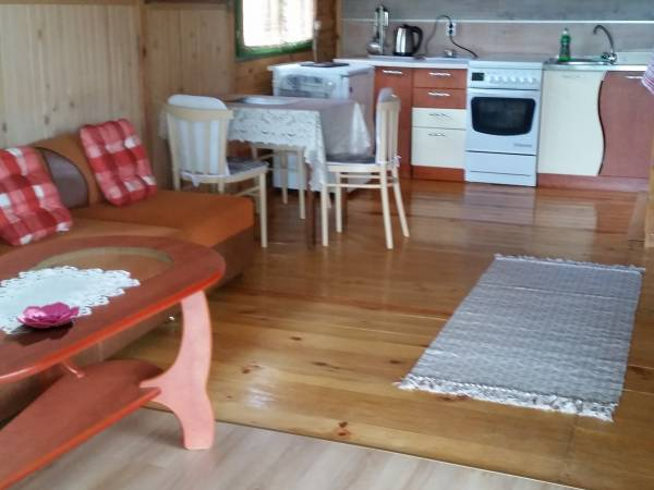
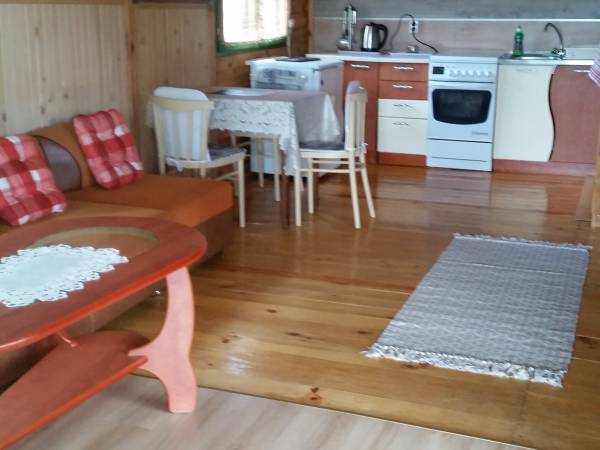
- flower (49, 316)
